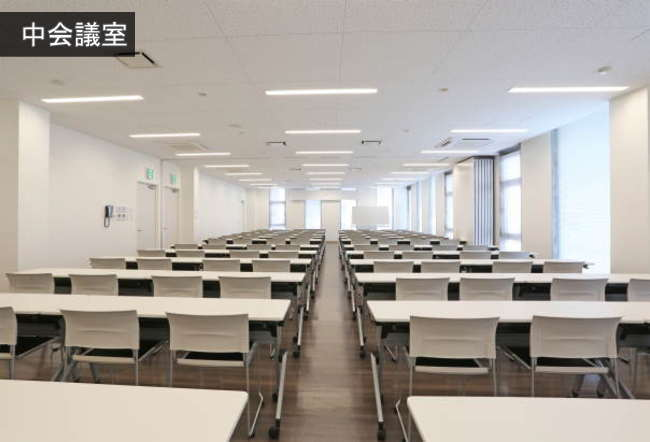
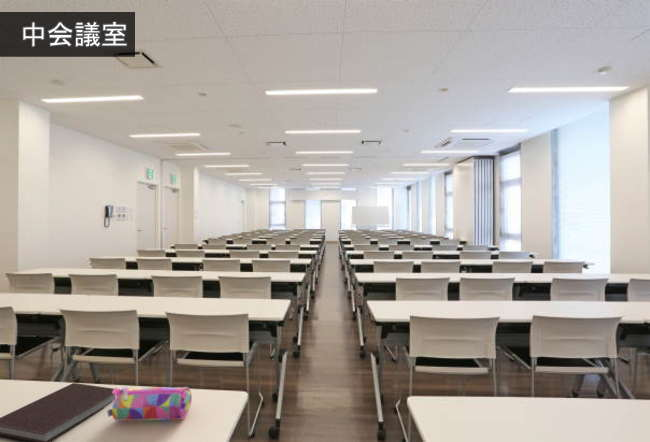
+ pencil case (151, 403)
+ notebook (59, 409)
